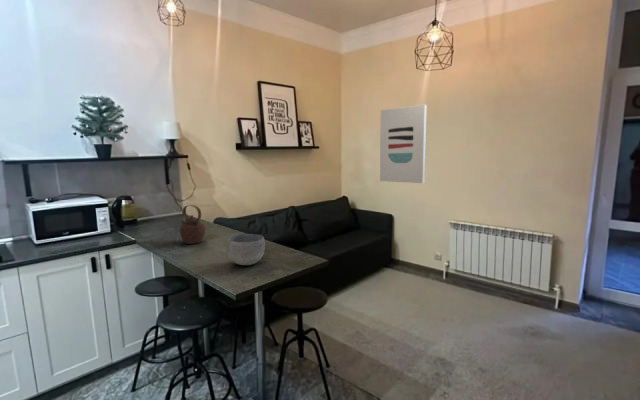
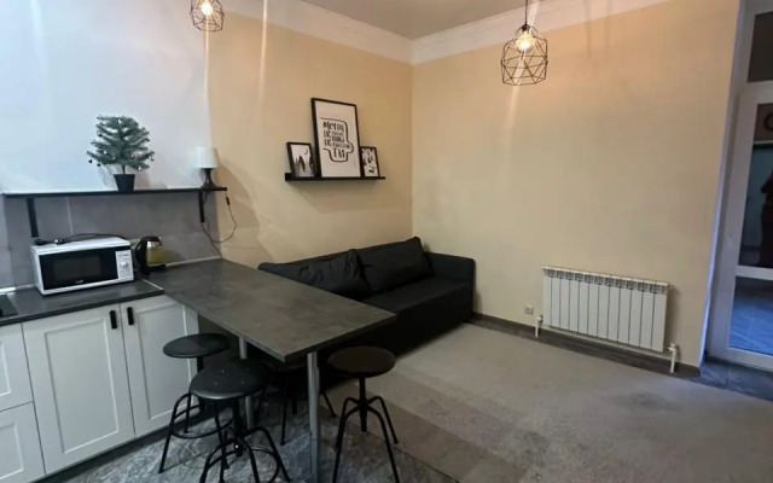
- wall art (401, 145)
- bowl (245, 250)
- teapot (190, 223)
